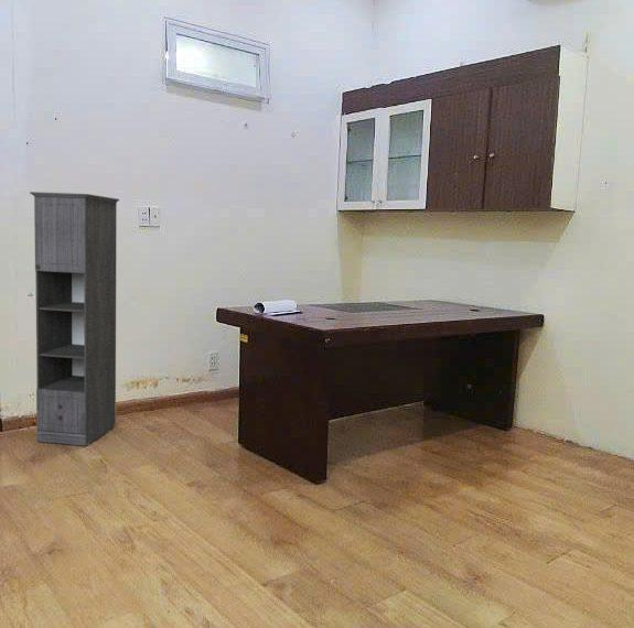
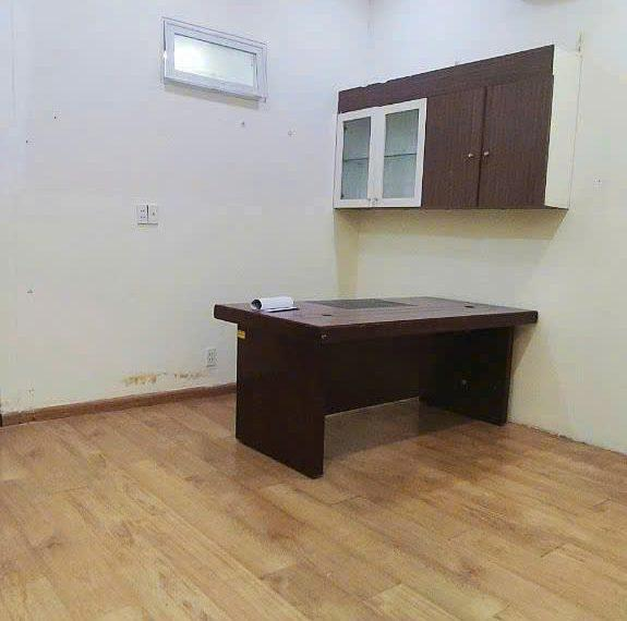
- storage cabinet (76, 317)
